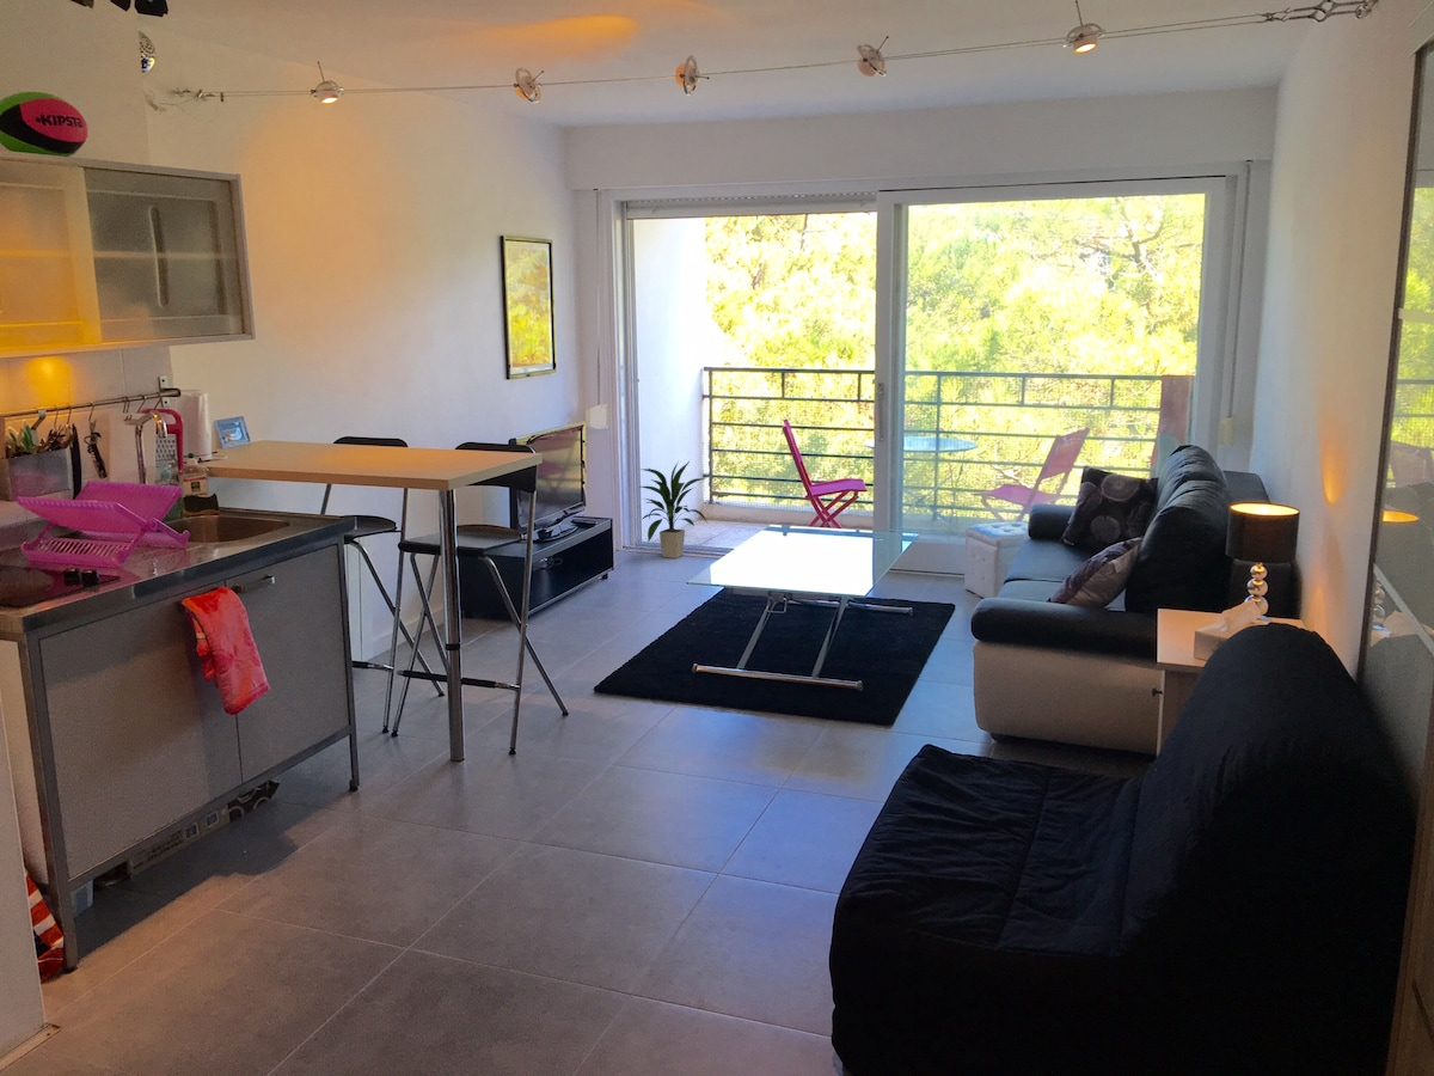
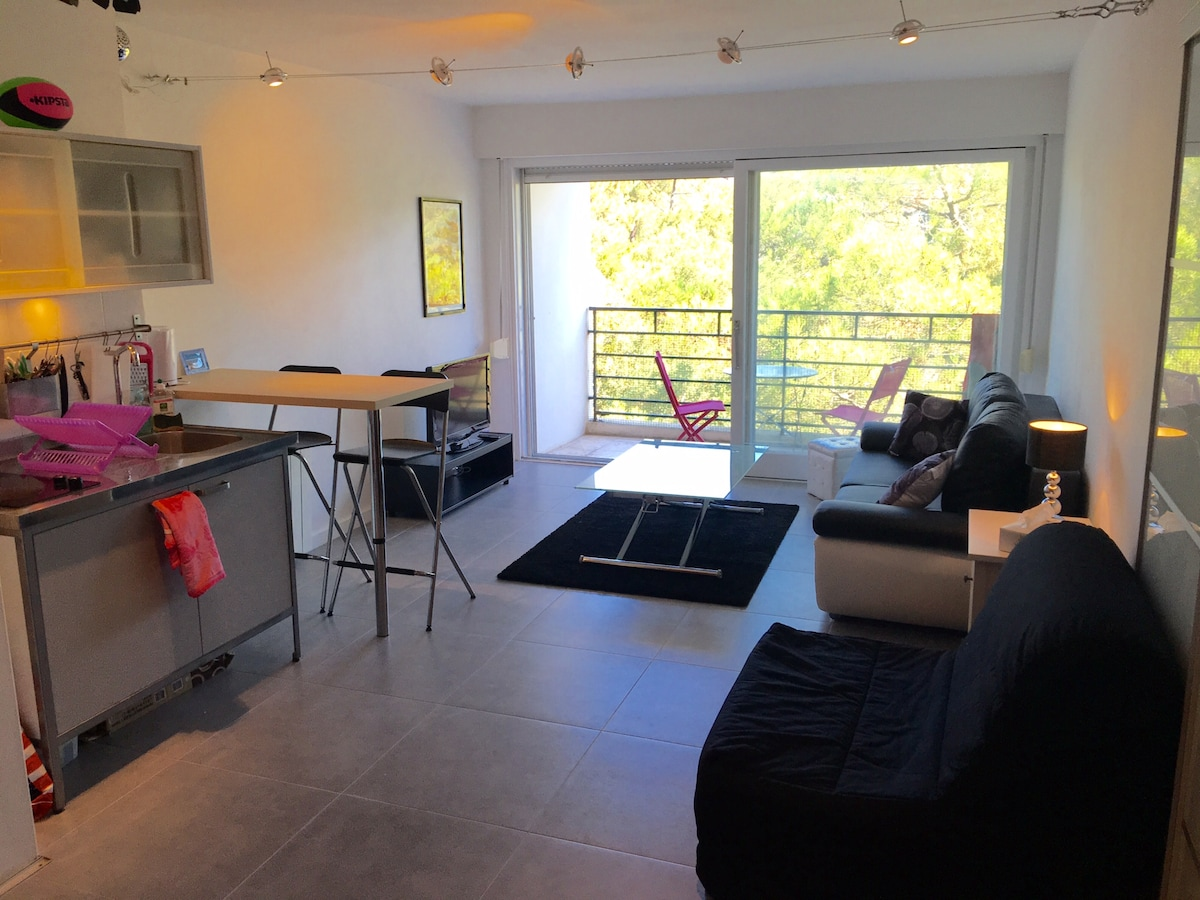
- indoor plant (668, 508)
